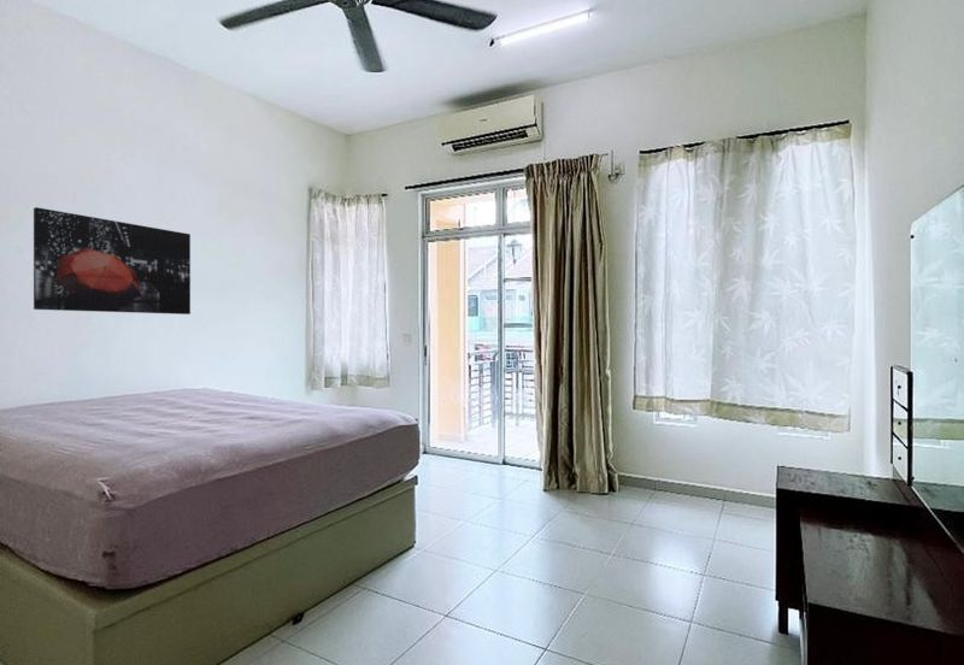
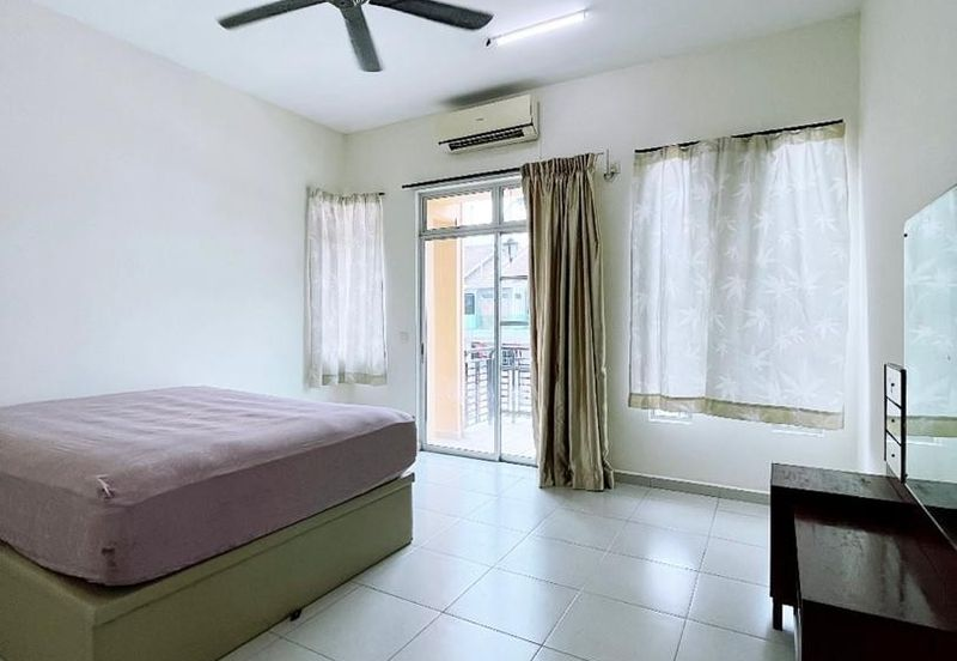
- wall art (120, 266)
